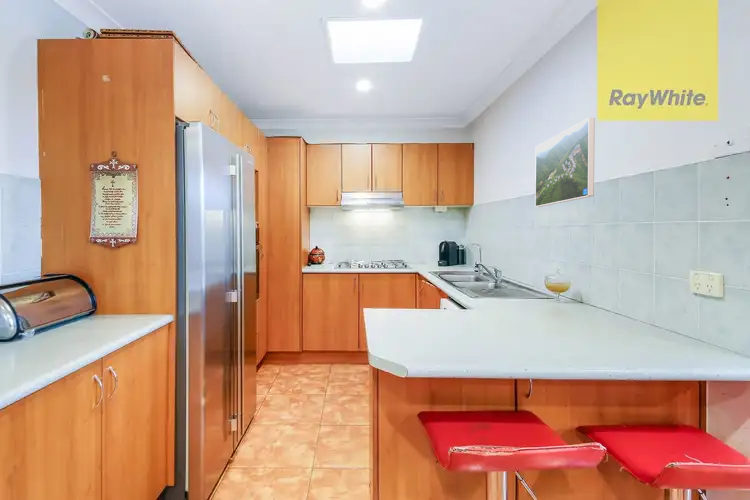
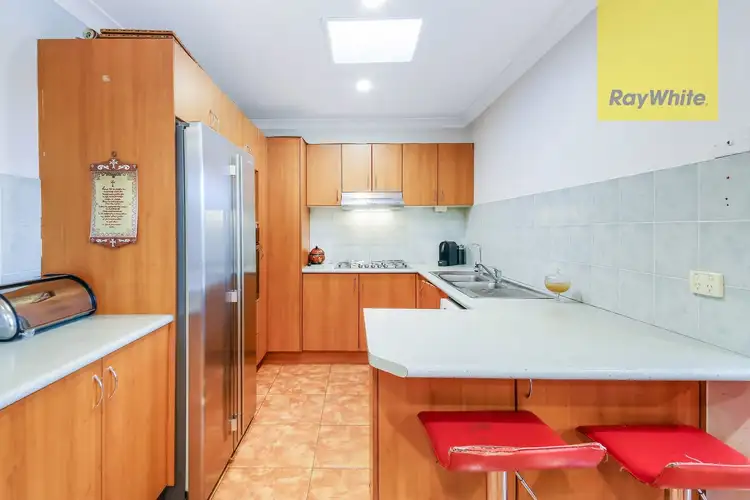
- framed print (561, 168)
